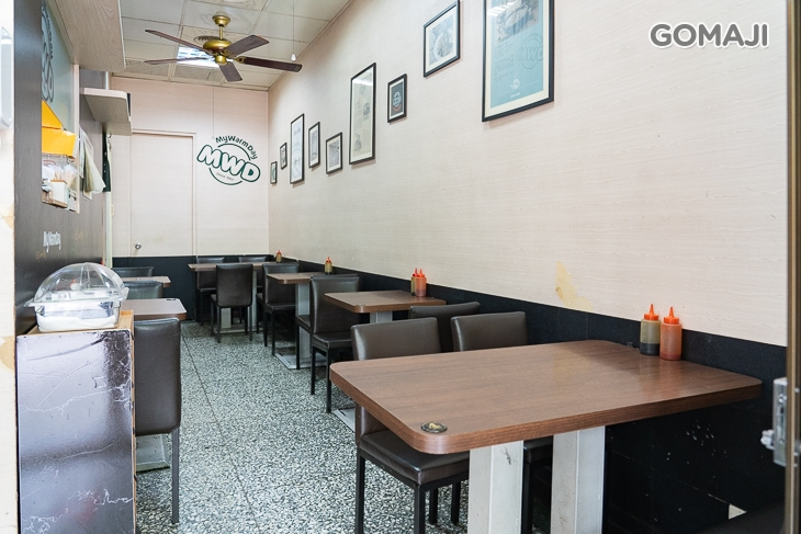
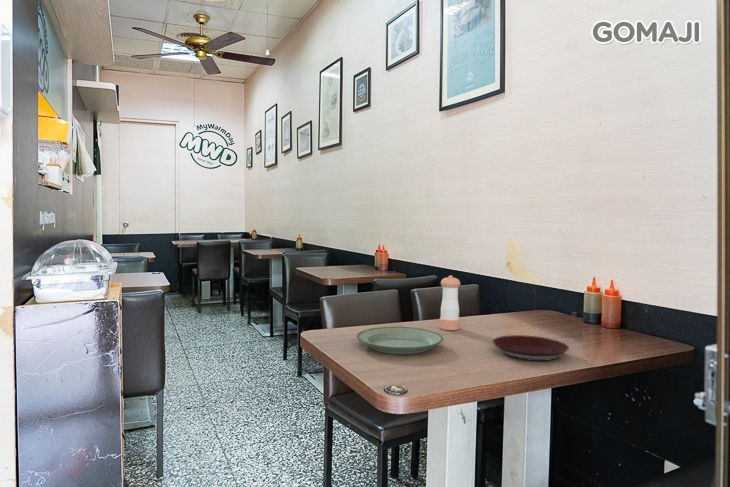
+ pepper shaker (450, 301)
+ plate (399, 341)
+ plate (529, 348)
